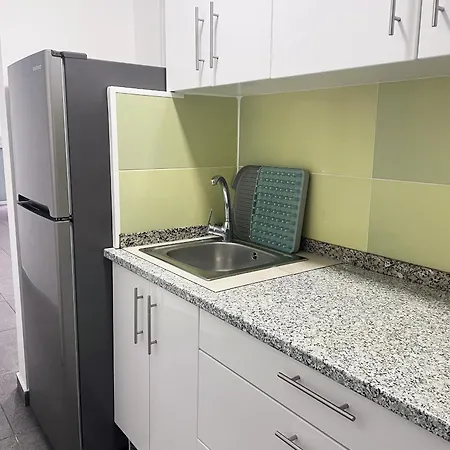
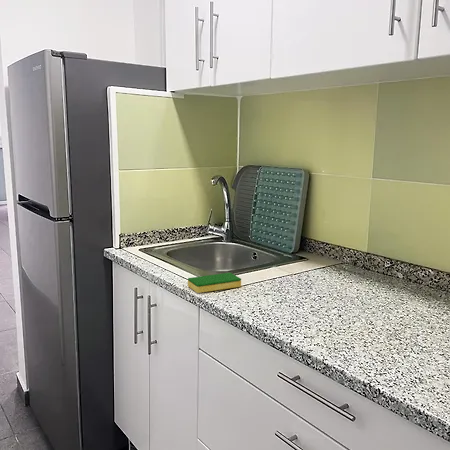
+ dish sponge (214, 282)
